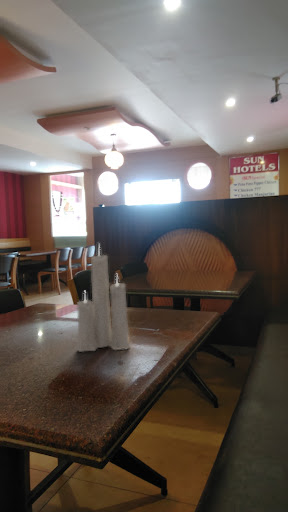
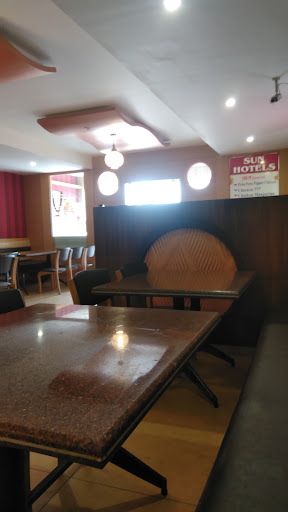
- candle (101, 292)
